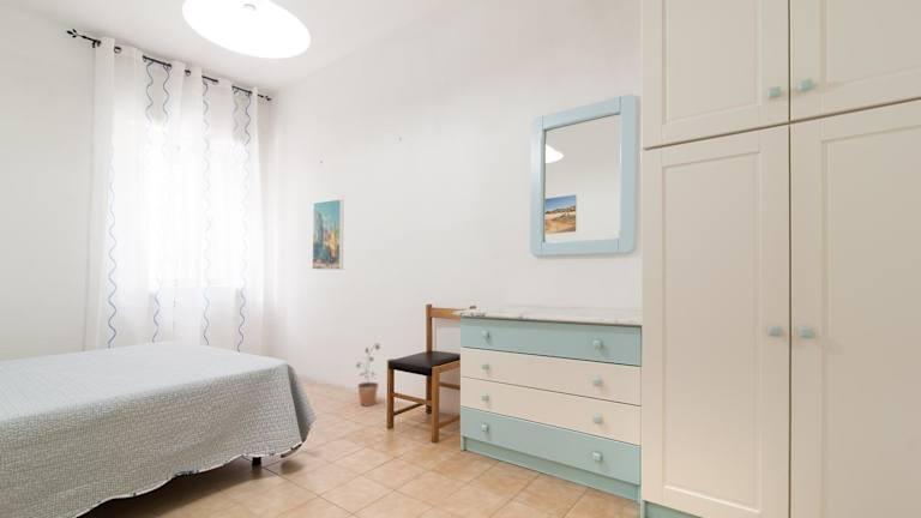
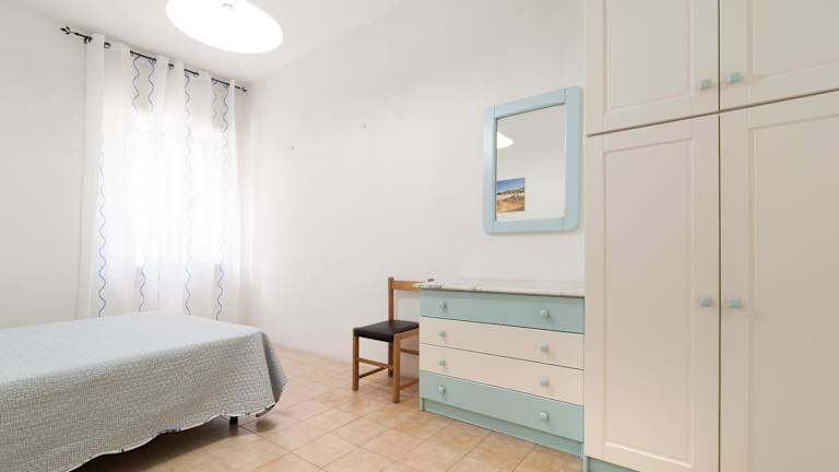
- potted plant (366, 373)
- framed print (327, 235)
